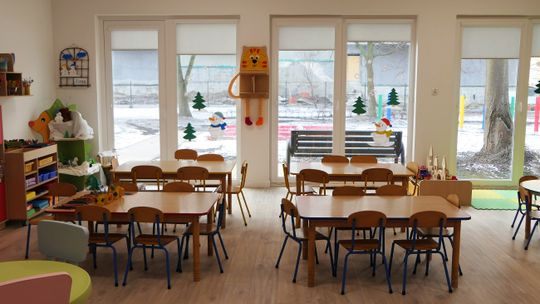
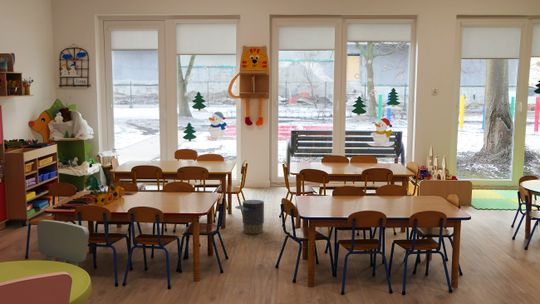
+ trash can (249, 217)
